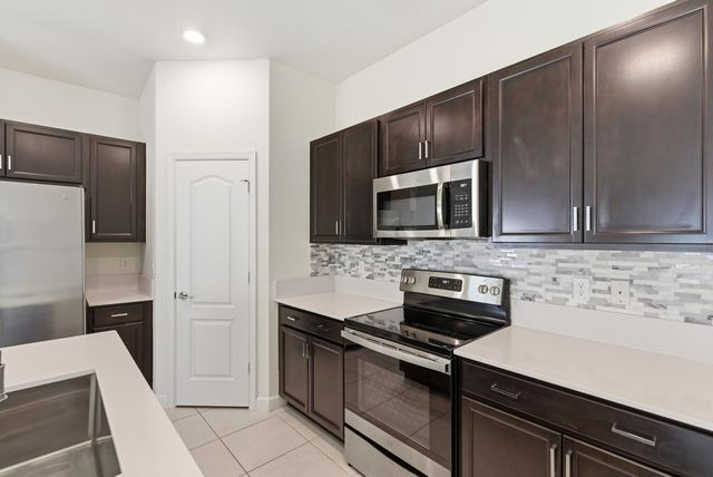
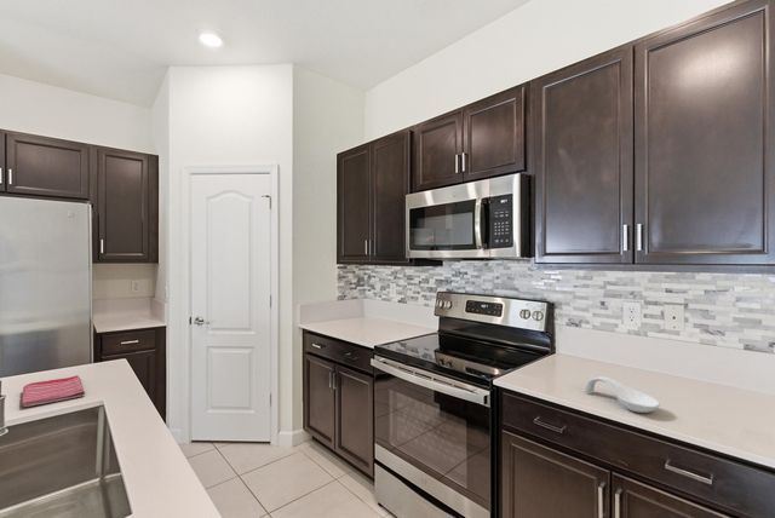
+ dish towel (53, 390)
+ spoon rest (619, 392)
